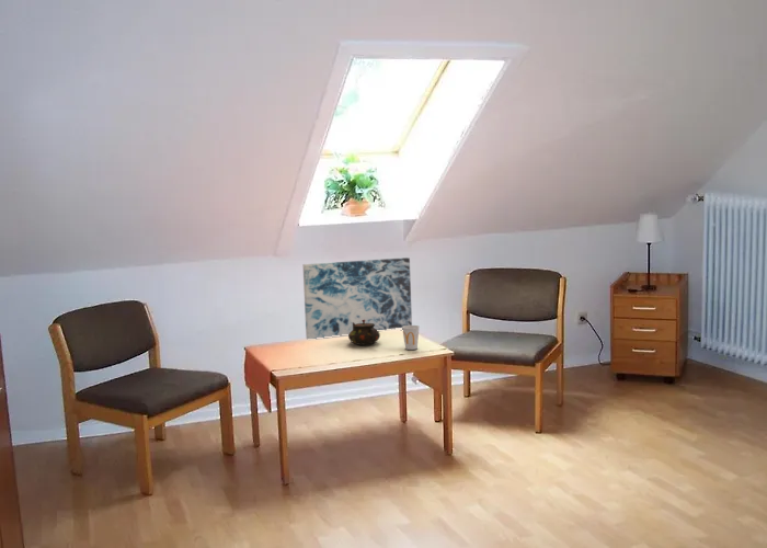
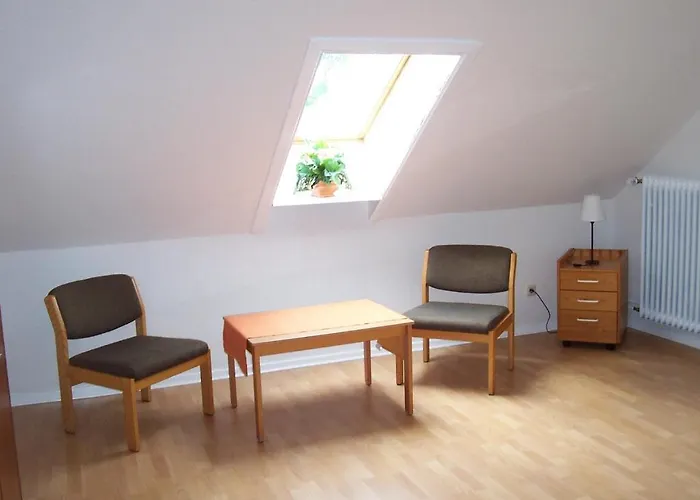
- teapot (364, 331)
- cup (411, 336)
- wall art (358, 297)
